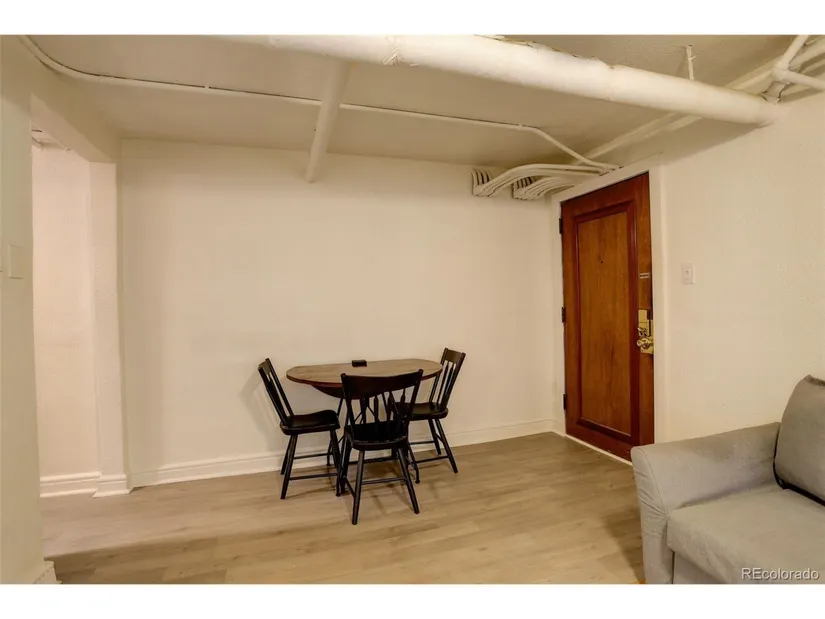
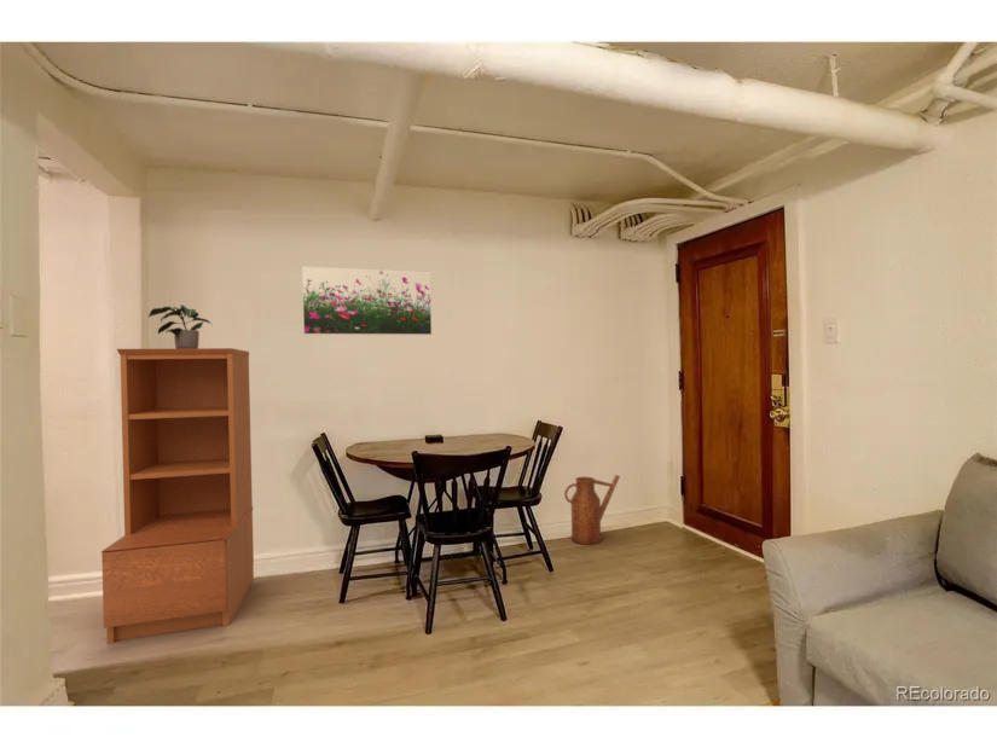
+ watering can (592, 508)
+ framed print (369, 301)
+ bookshelf (186, 479)
+ potted plant (179, 327)
